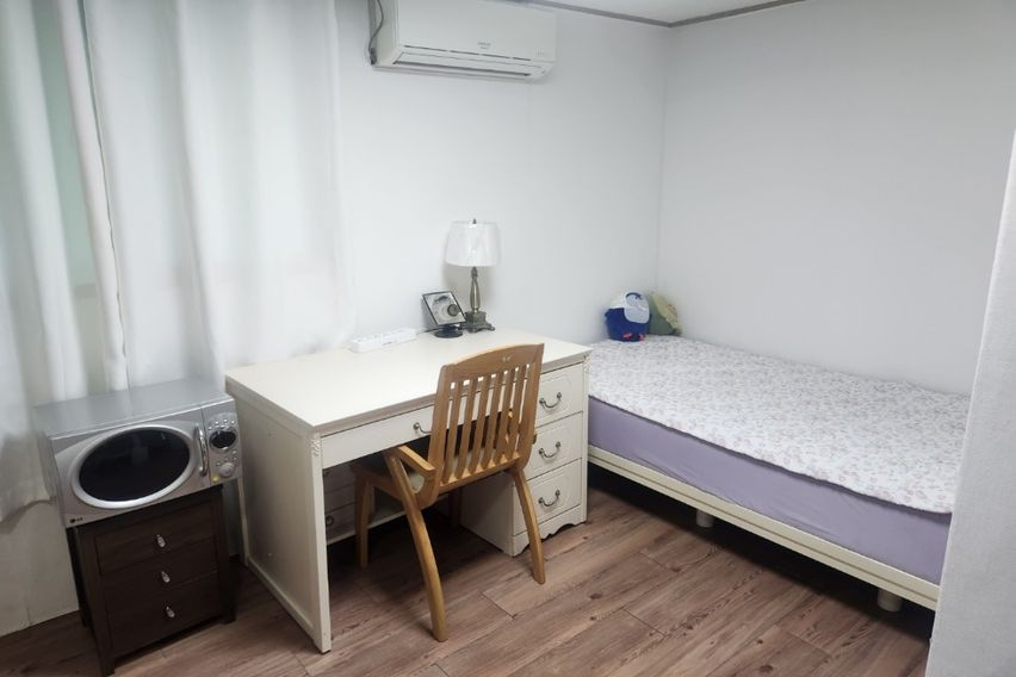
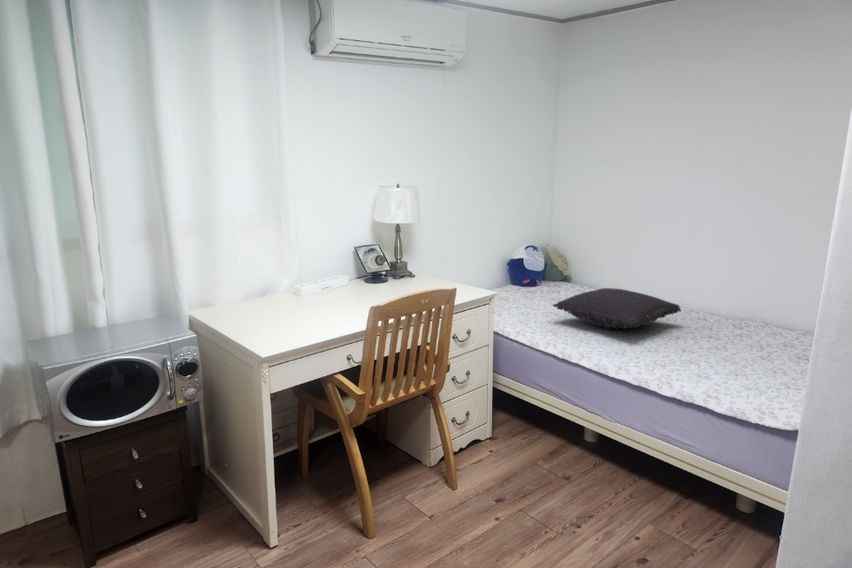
+ pillow (616, 307)
